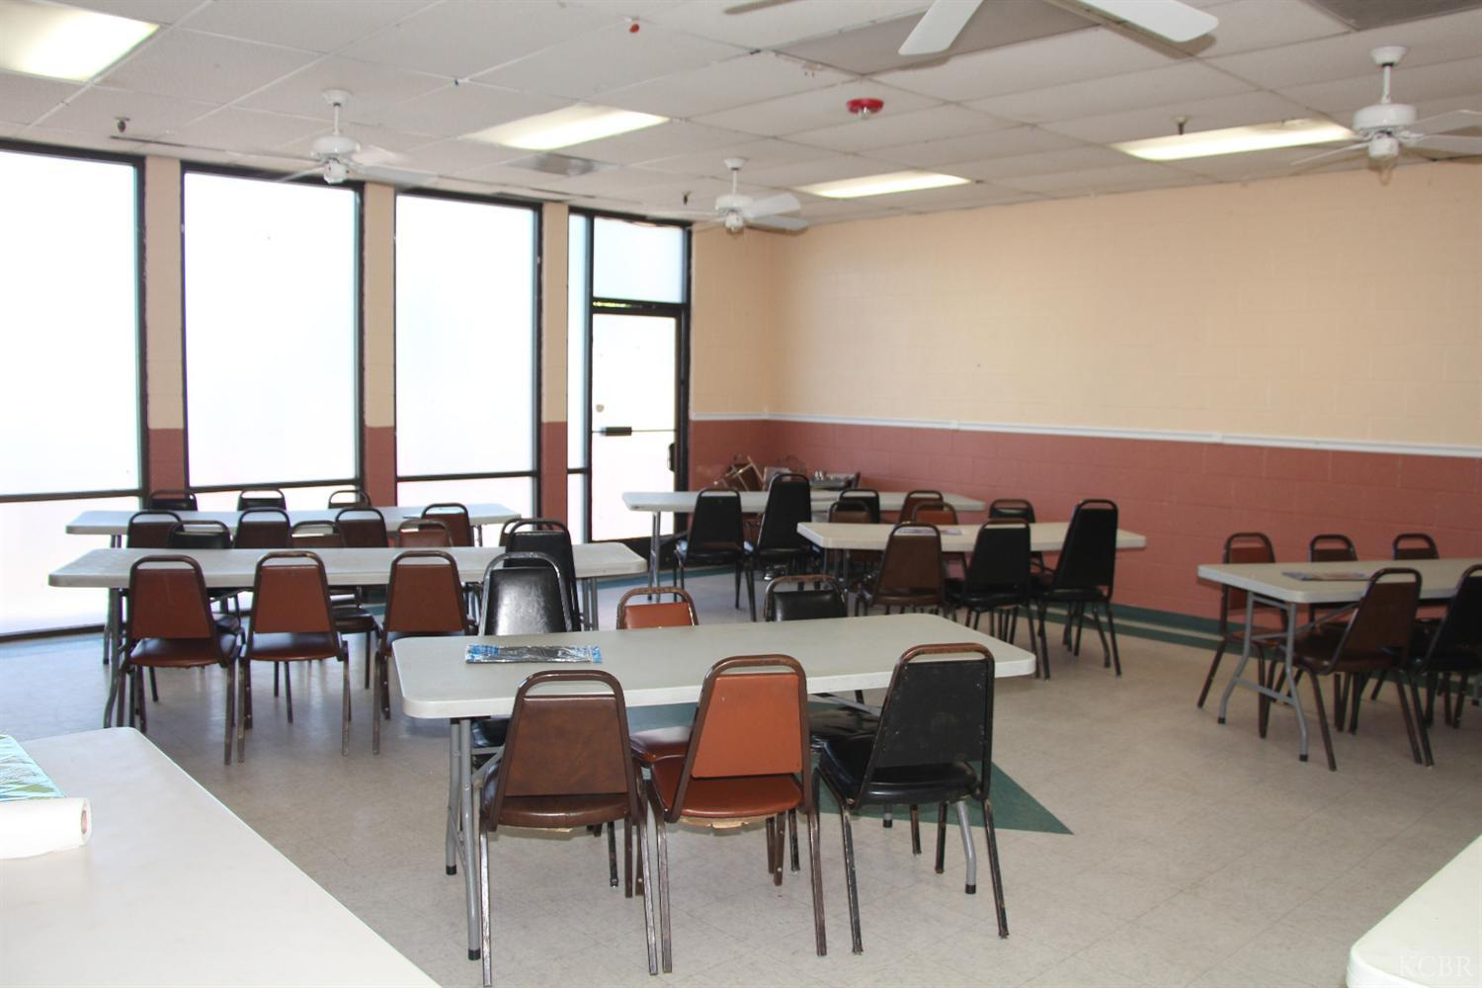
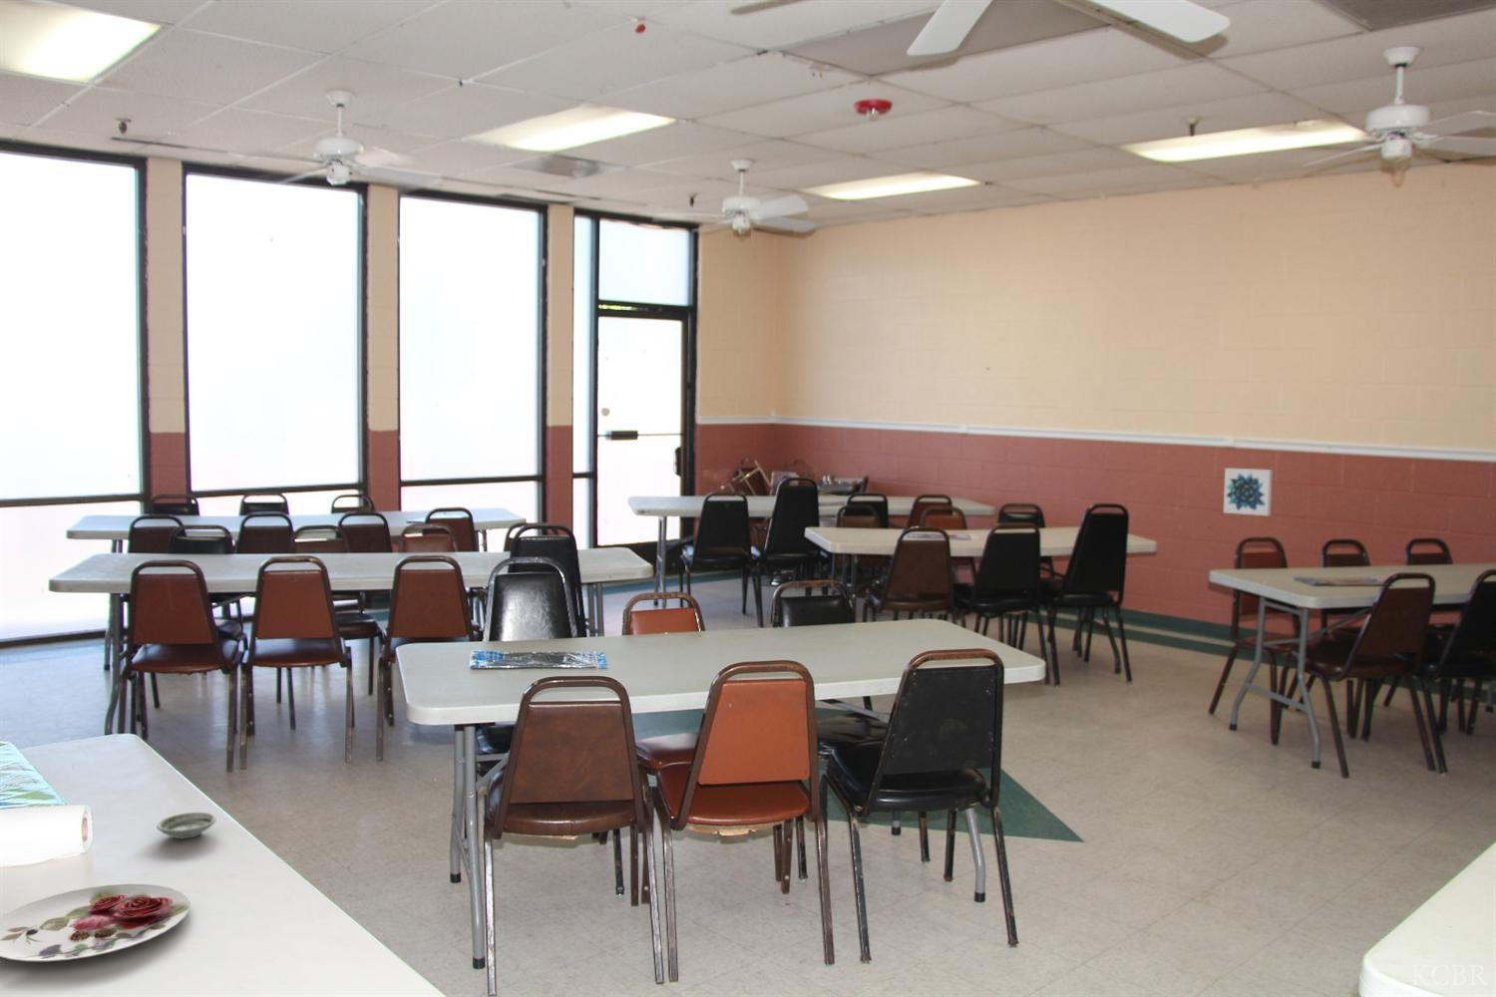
+ plate (90, 918)
+ saucer (187, 827)
+ wall art (1247, 492)
